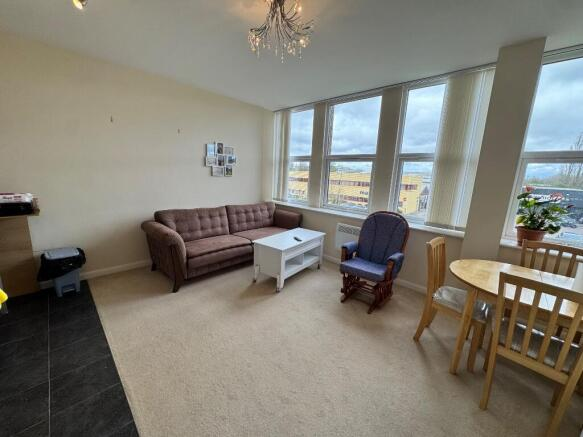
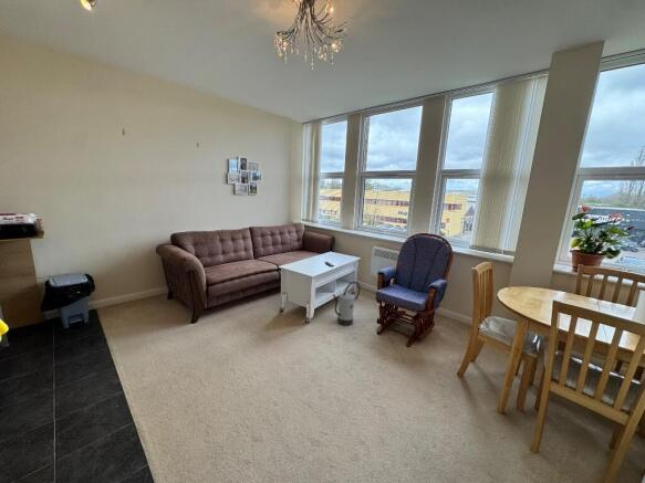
+ watering can (345, 302)
